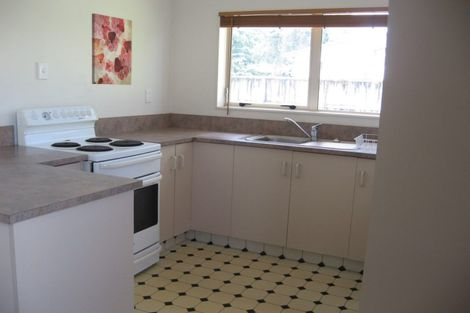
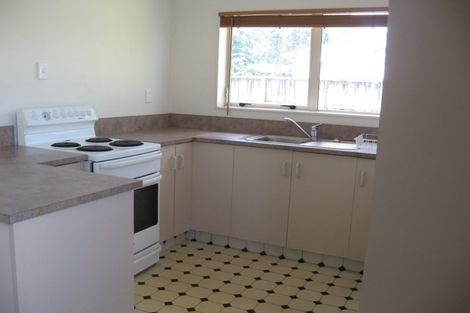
- wall art (112, 51)
